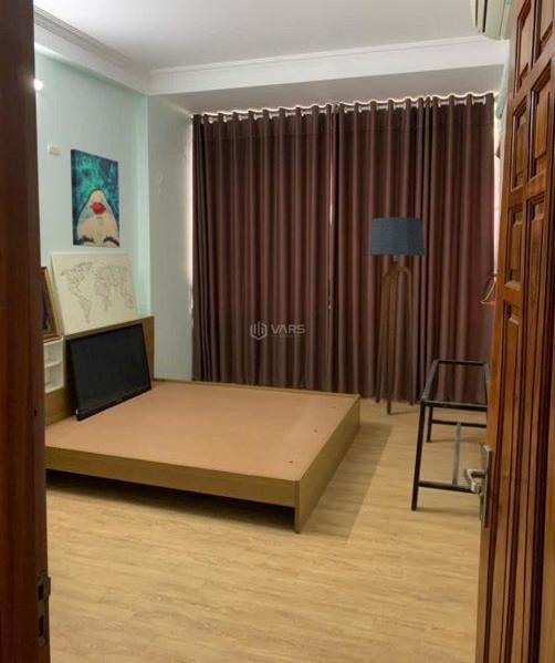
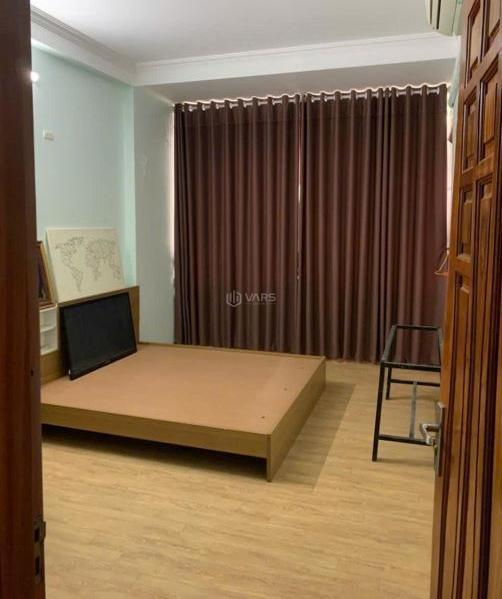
- floor lamp (394, 314)
- wall art (96, 201)
